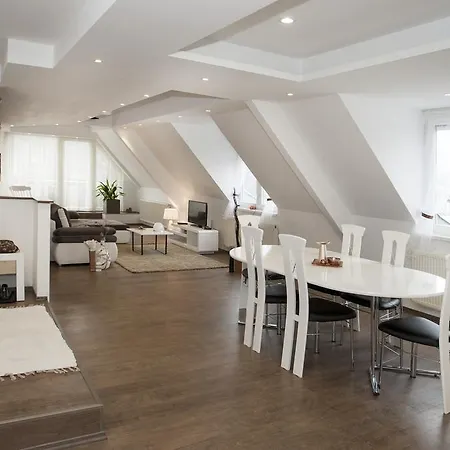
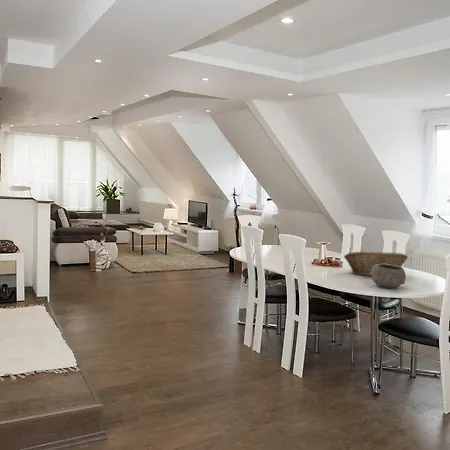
+ bowl (388, 276)
+ fruit basket (375, 261)
